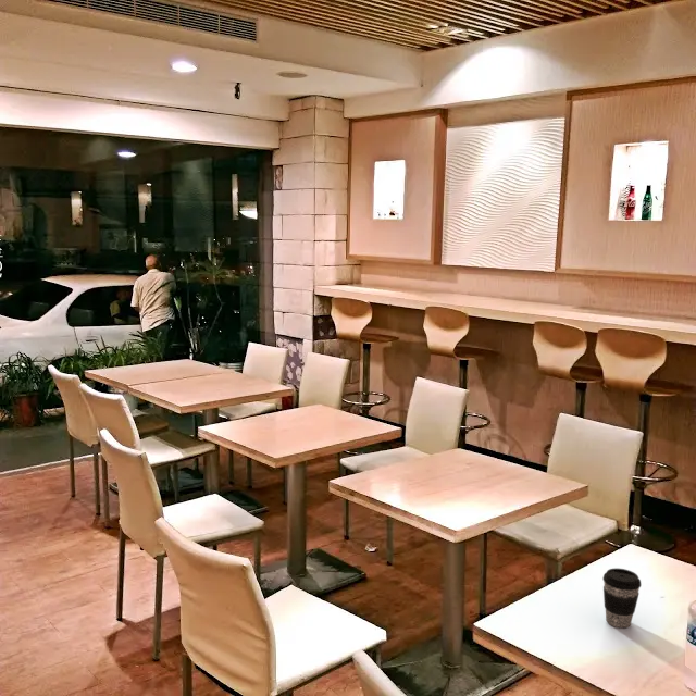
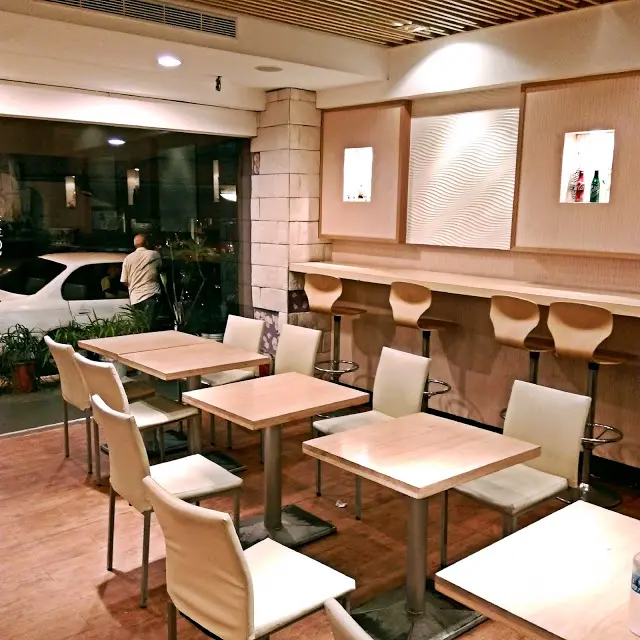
- coffee cup (620, 598)
